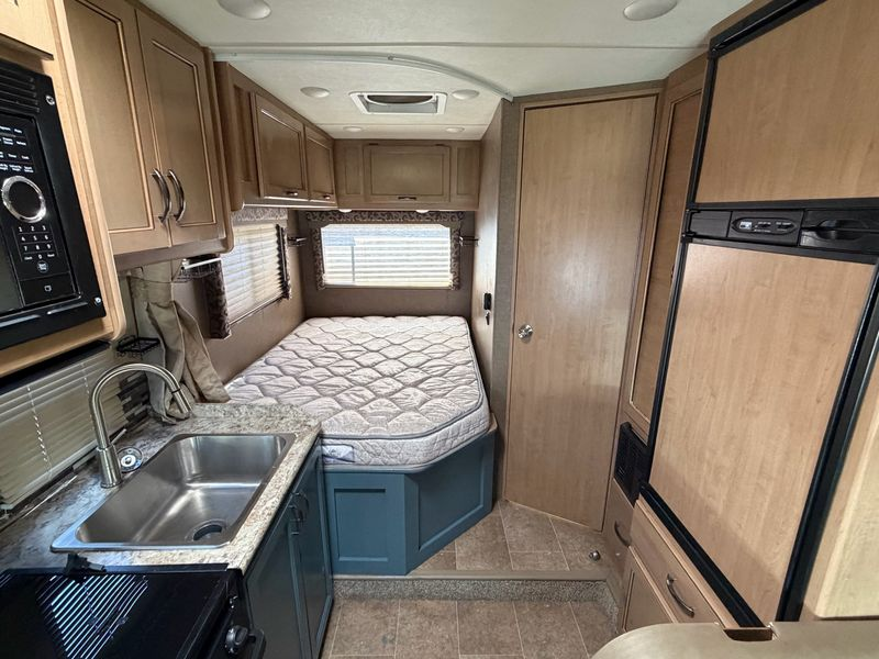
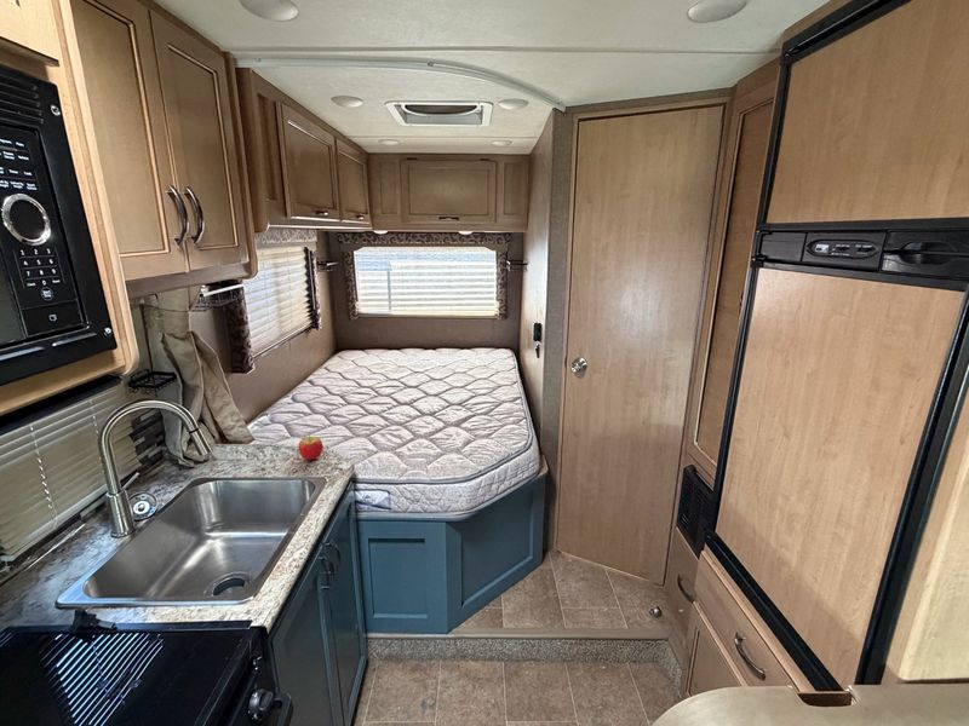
+ apple (310, 445)
